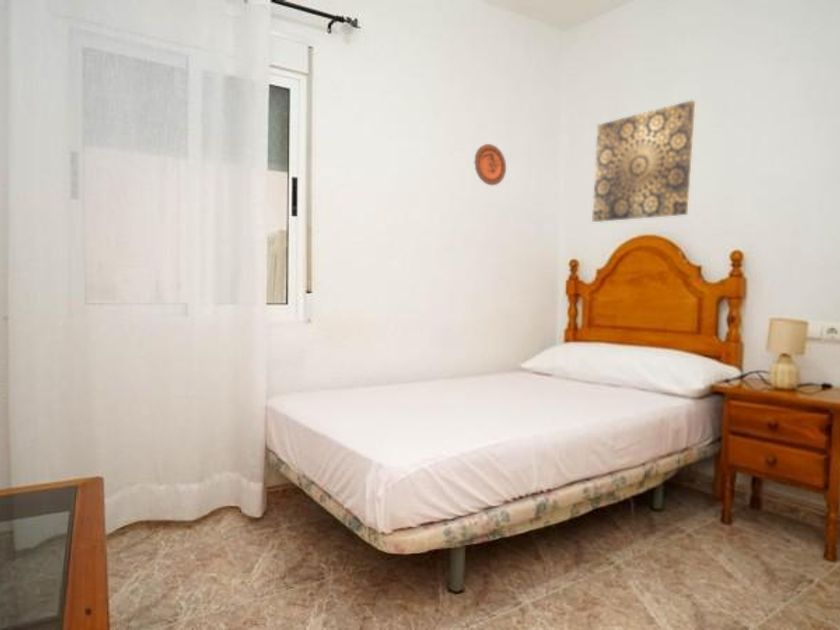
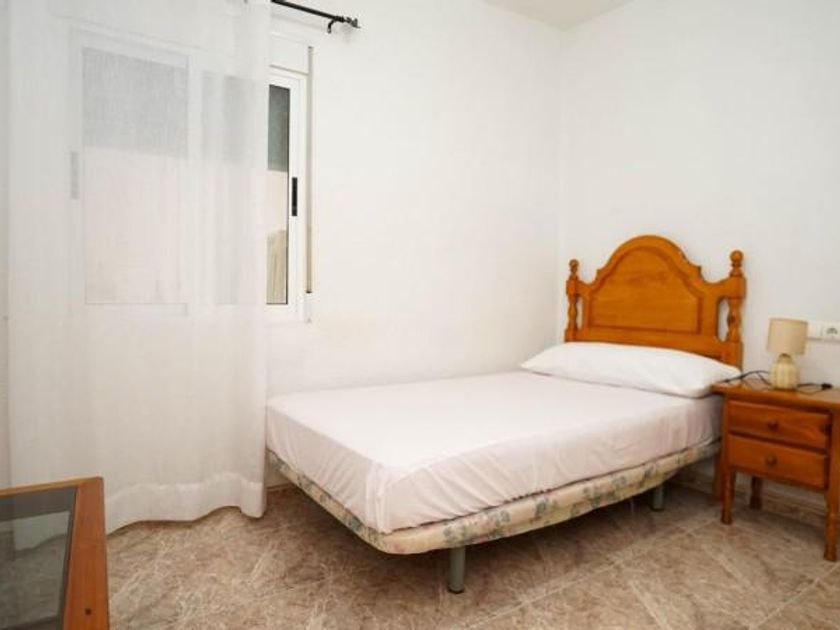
- decorative plate (490, 164)
- wall art (639, 166)
